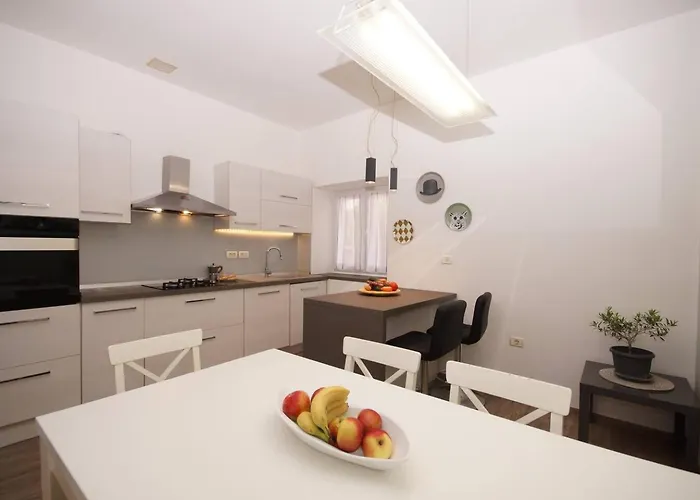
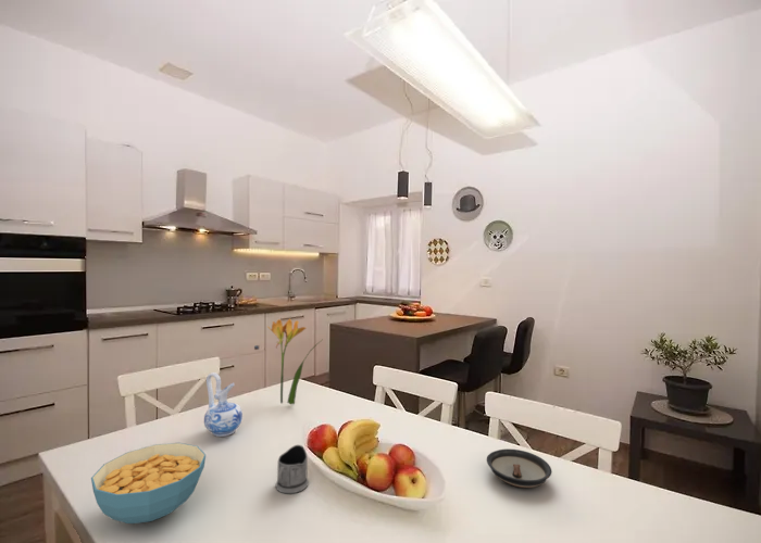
+ cereal bowl (151, 489)
+ tea glass holder (289, 470)
+ saucer (517, 470)
+ ceramic pitcher (223, 402)
+ flower (283, 361)
